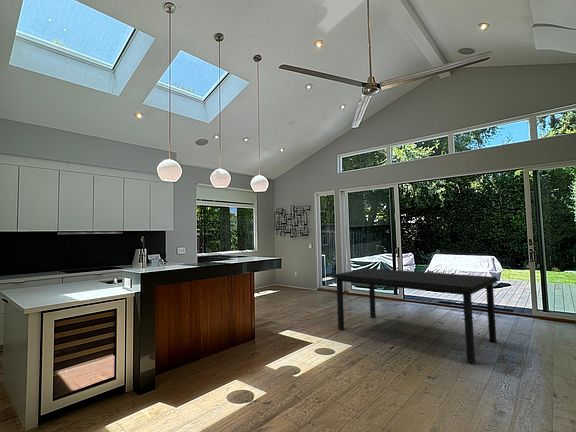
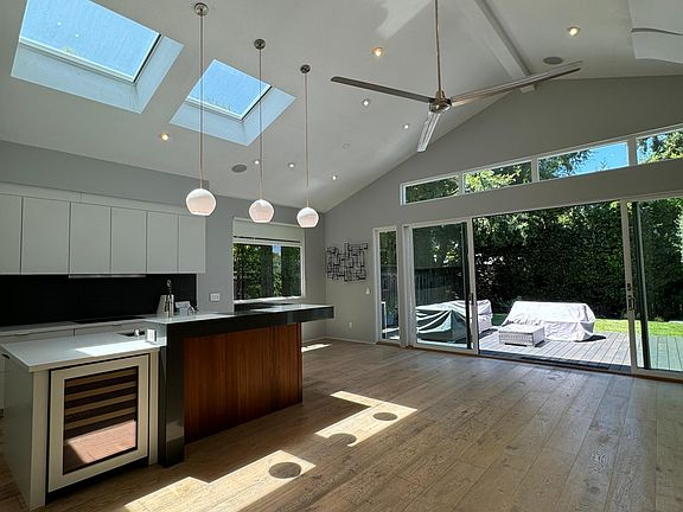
- dining table (410, 288)
